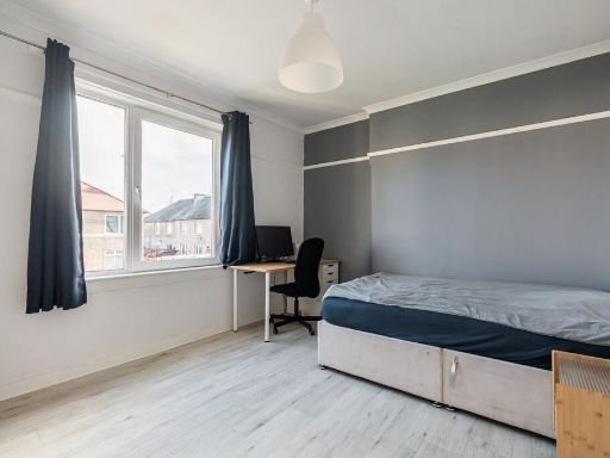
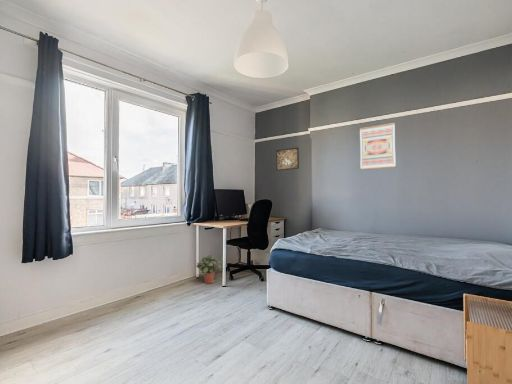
+ potted plant (209, 268)
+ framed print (287, 159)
+ wall art (377, 147)
